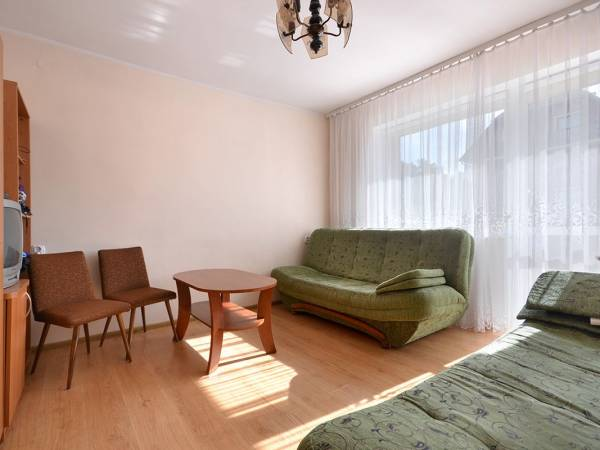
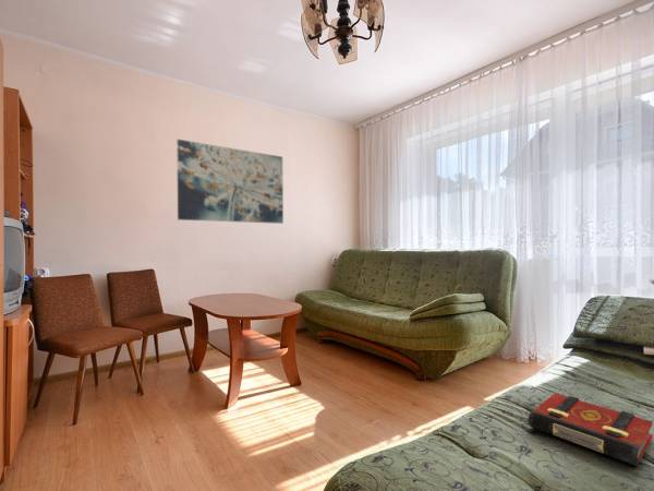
+ wall art (234, 184)
+ book (589, 424)
